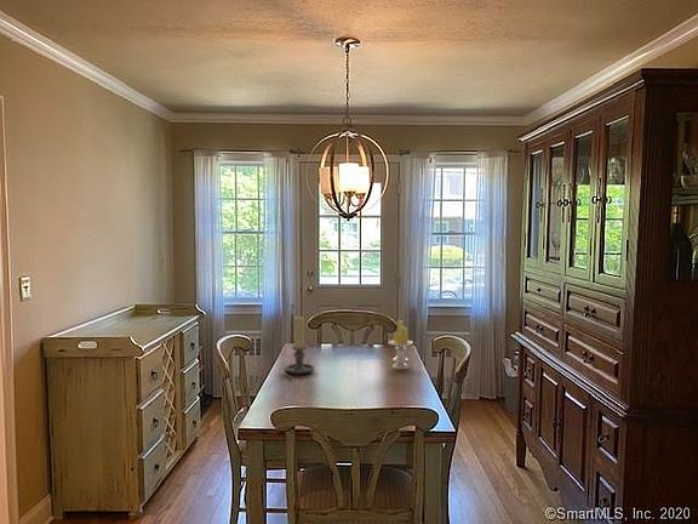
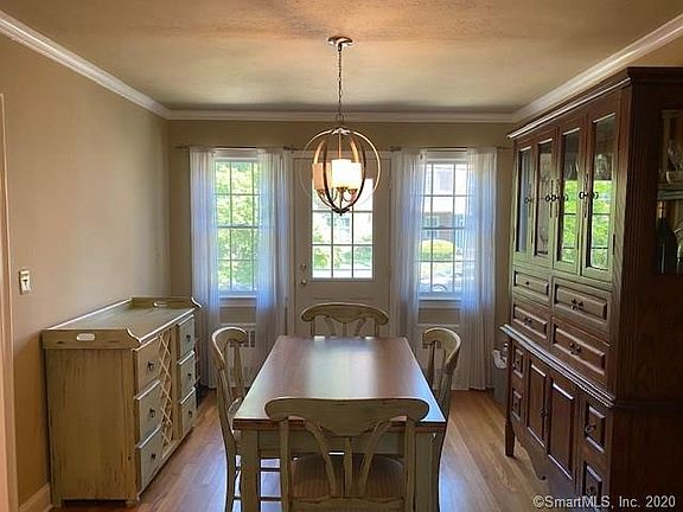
- candle holder (299, 343)
- candle (400, 343)
